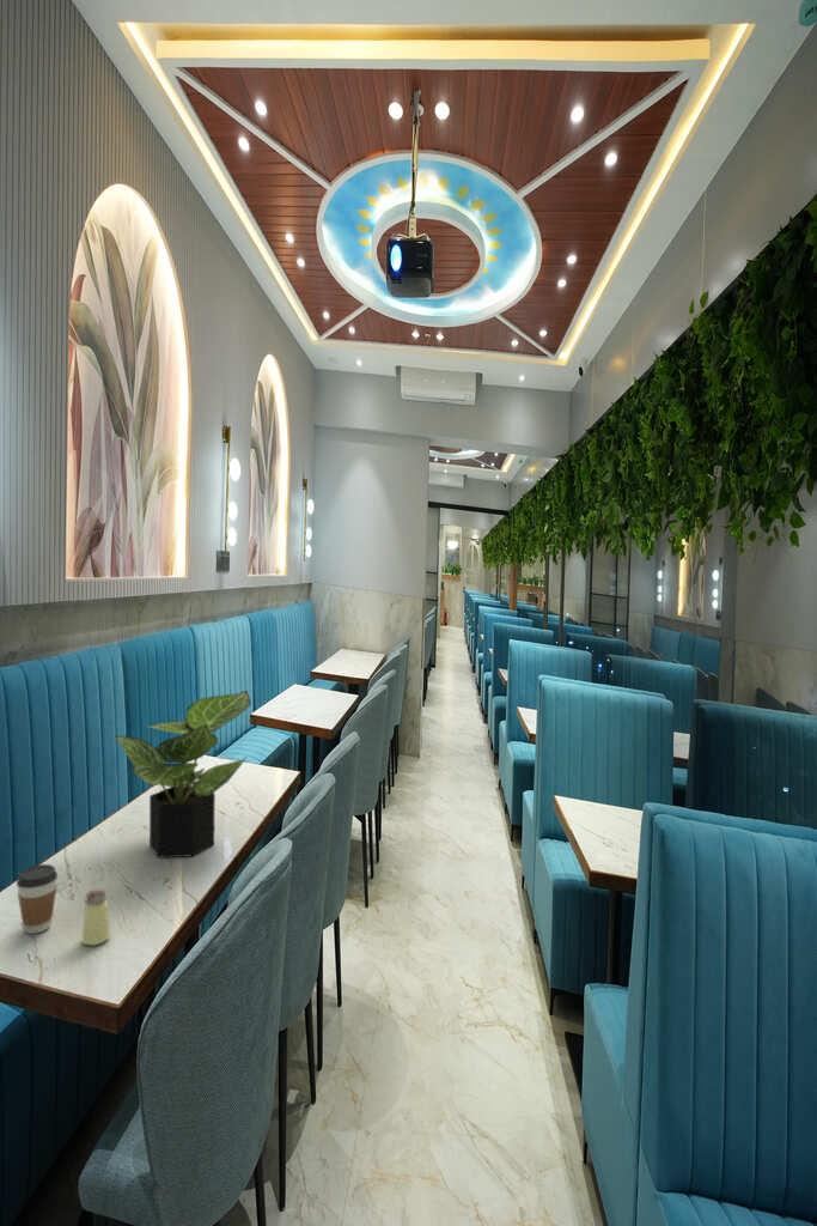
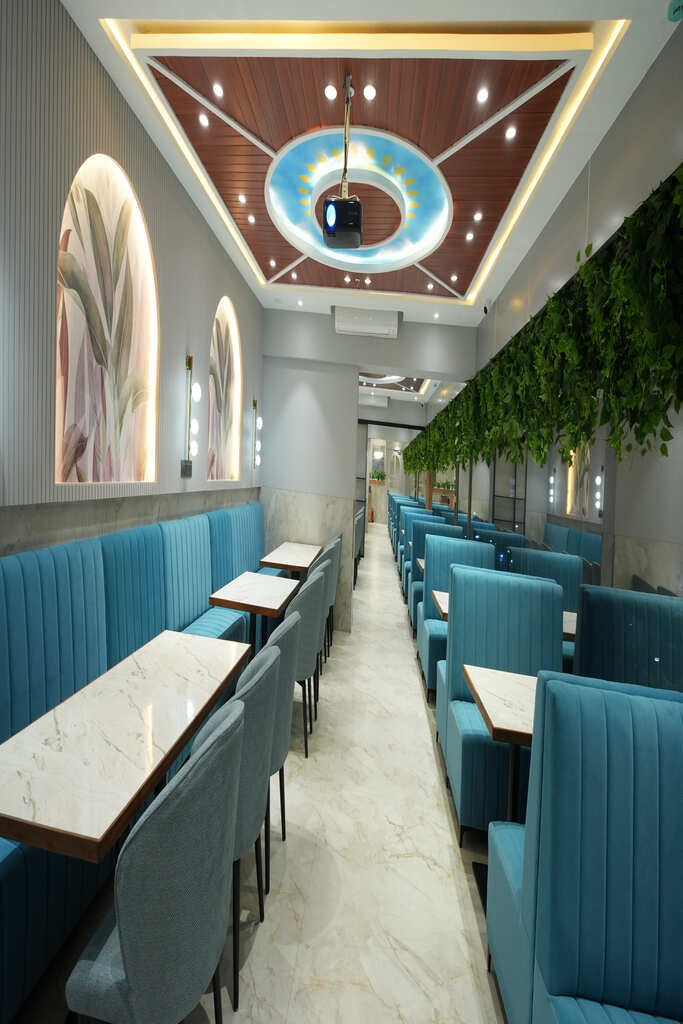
- potted plant (194, 773)
- saltshaker (96, 915)
- coffee cup (37, 899)
